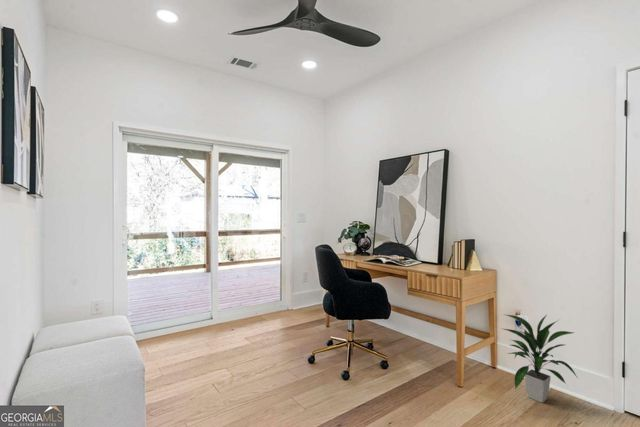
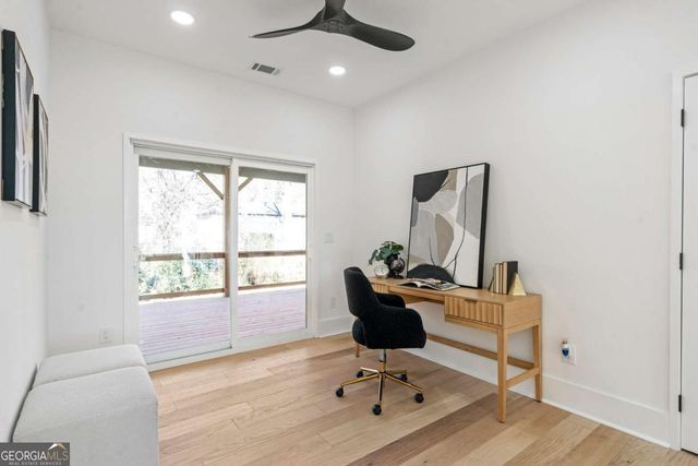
- indoor plant (534, 355)
